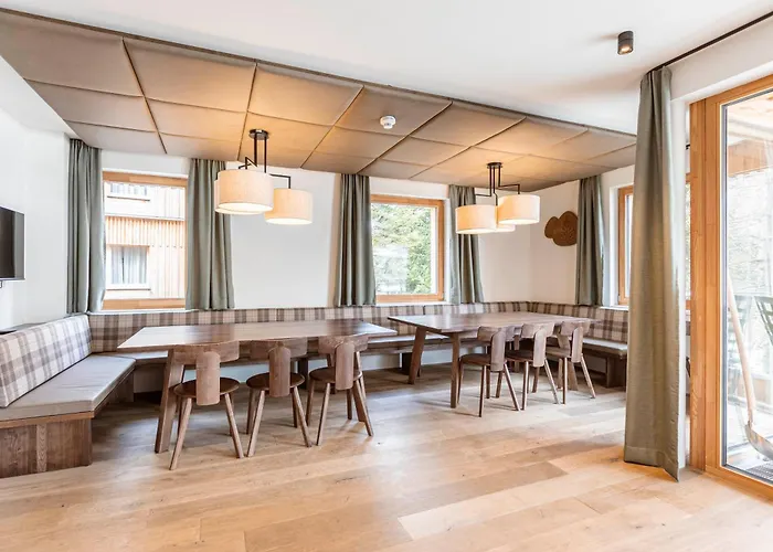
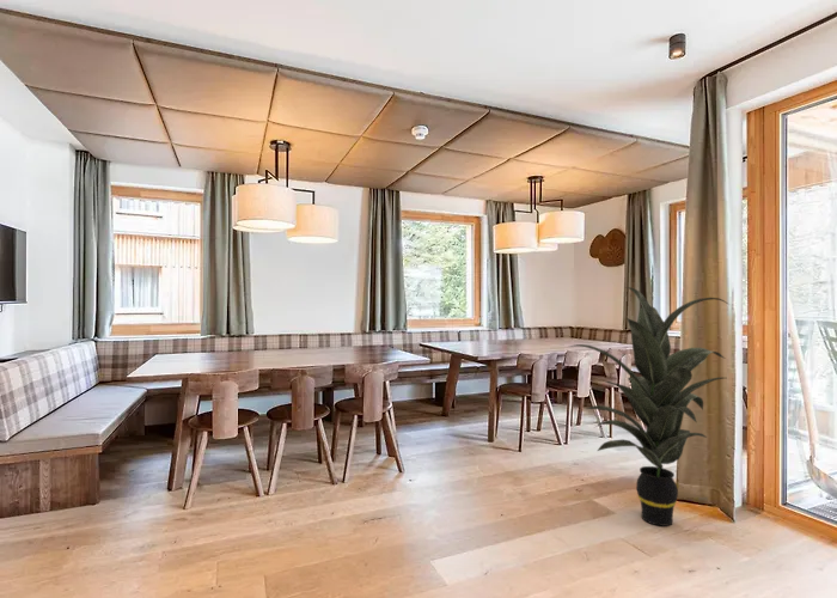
+ indoor plant (650, 399)
